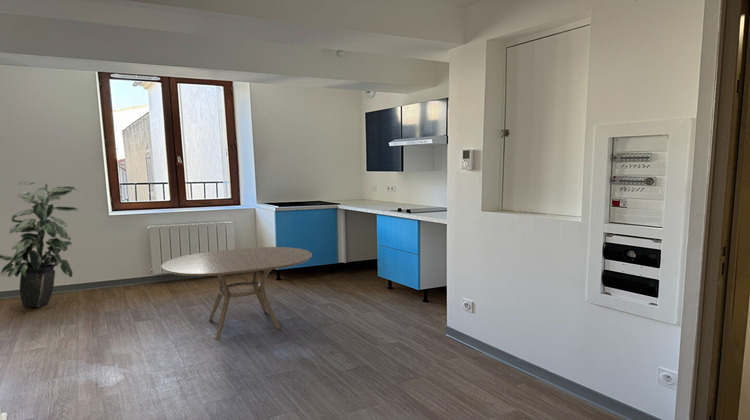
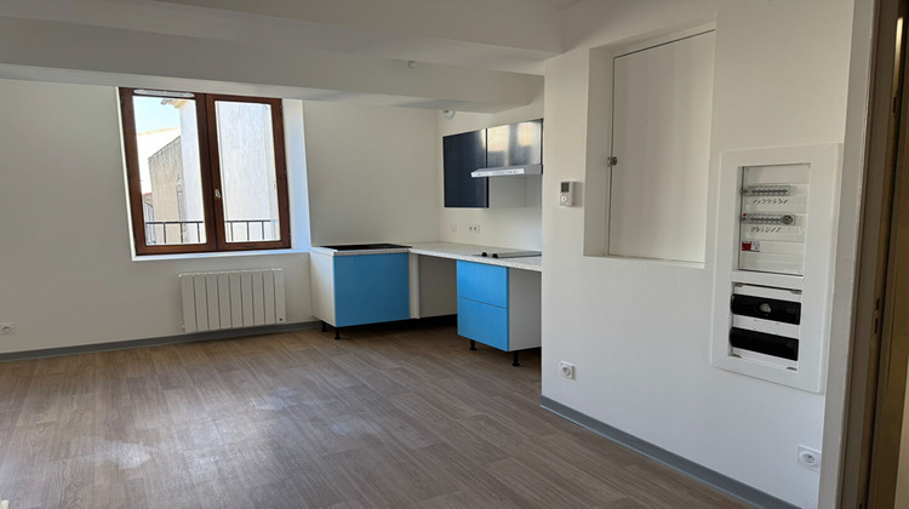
- indoor plant (40, 243)
- dining table (242, 292)
